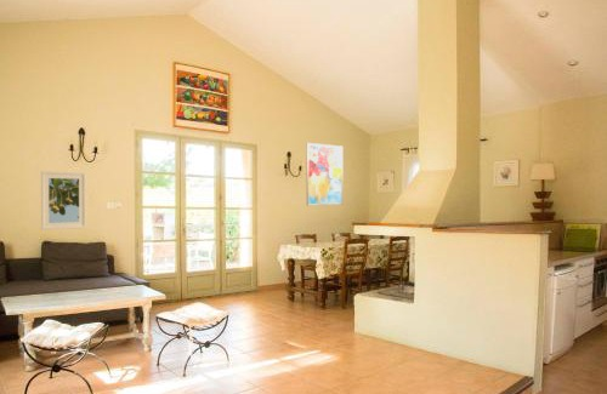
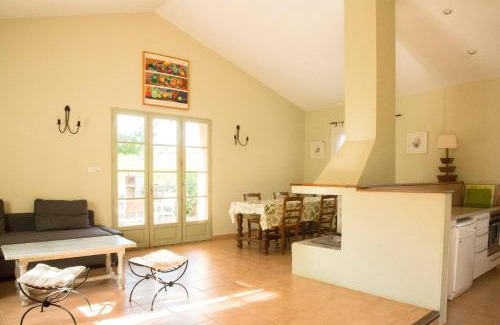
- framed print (63, 200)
- wall art (324, 175)
